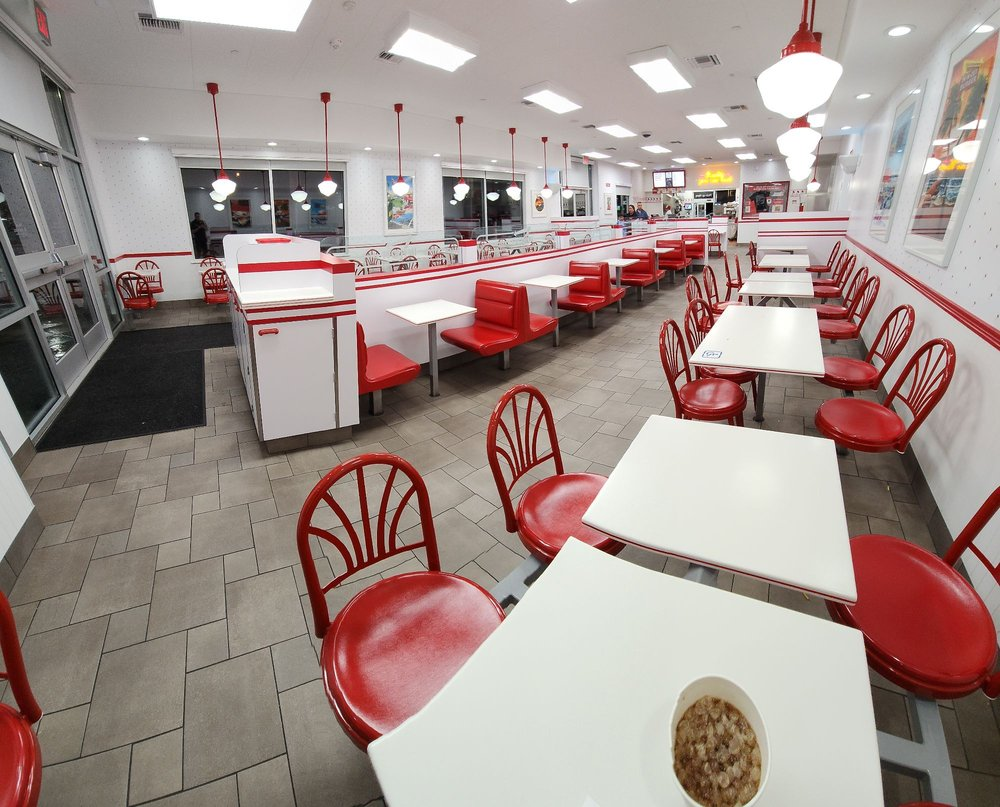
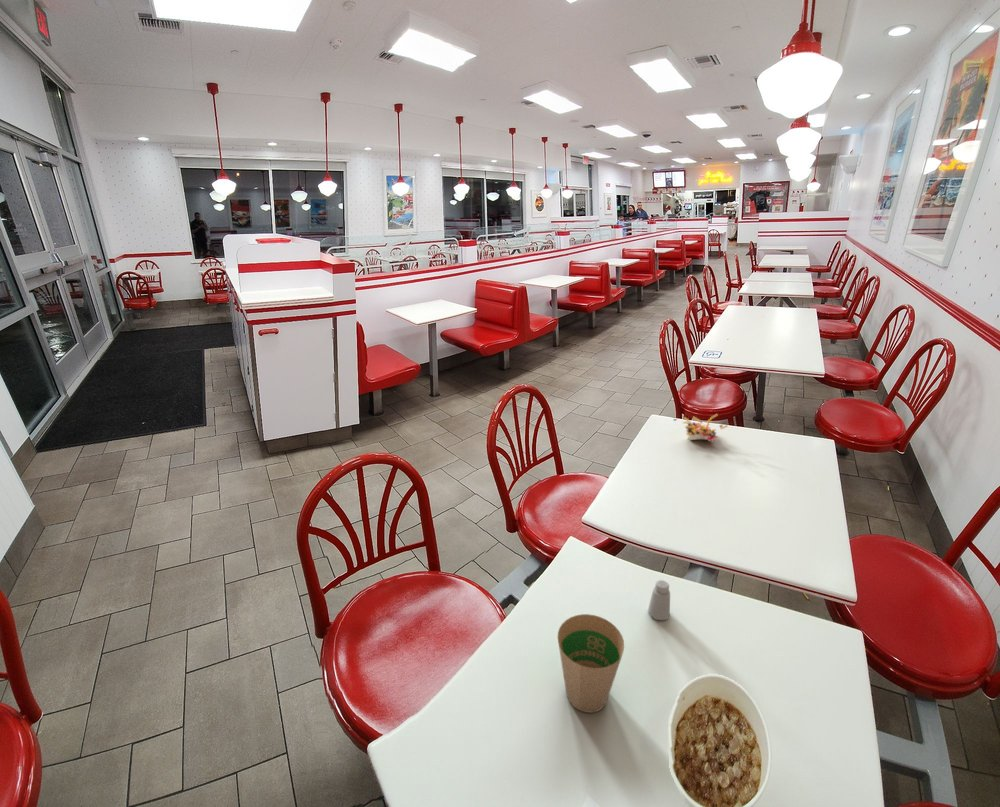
+ paper cup (588, 667)
+ french fries (699, 425)
+ saltshaker (660, 598)
